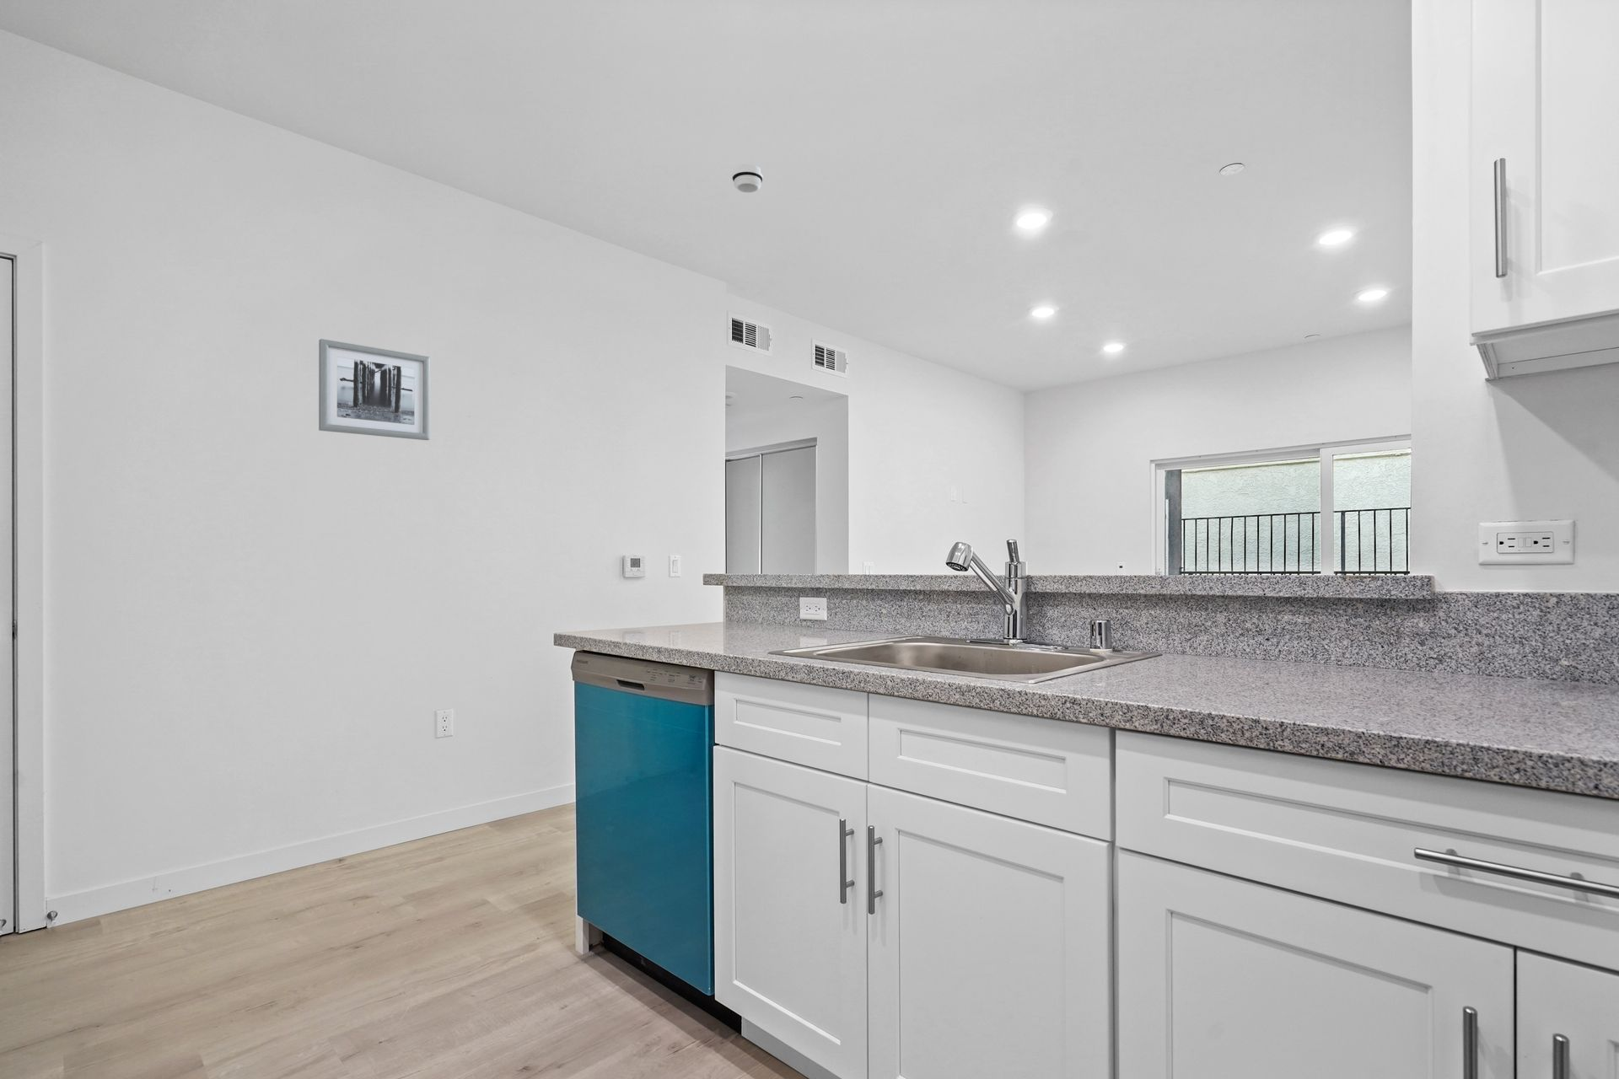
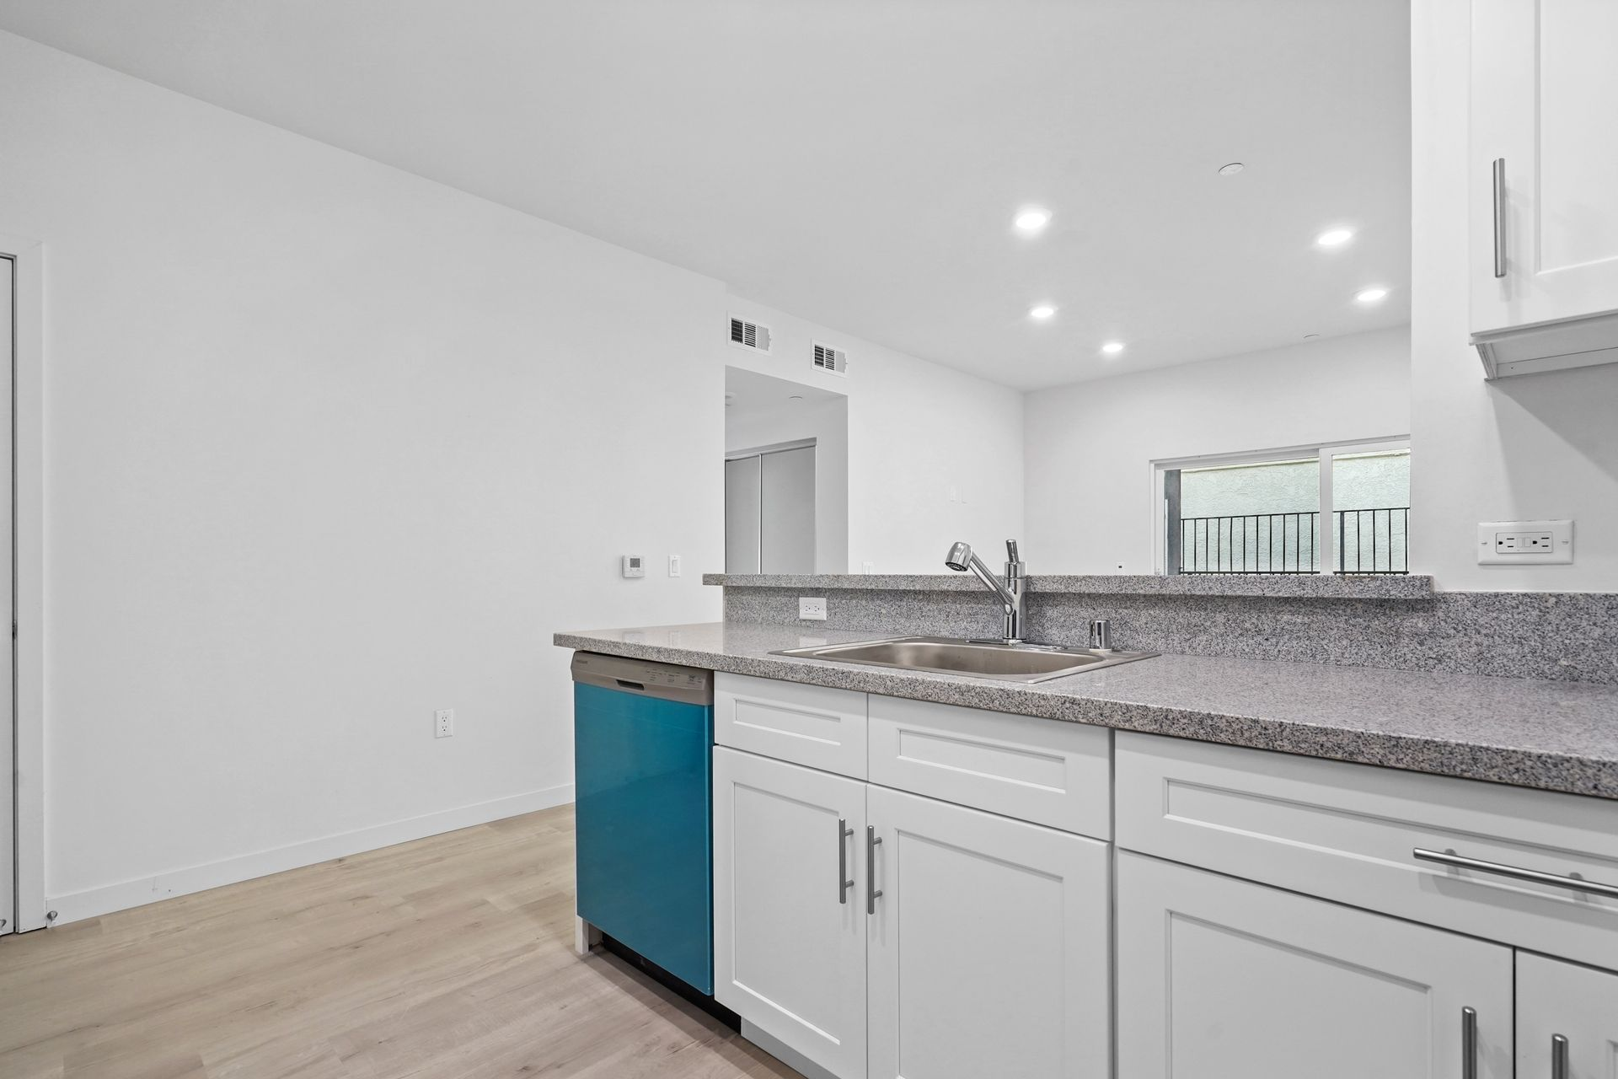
- smoke detector (747, 178)
- wall art (376, 393)
